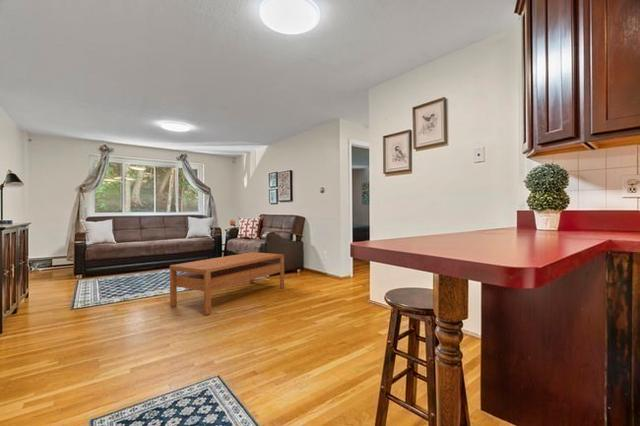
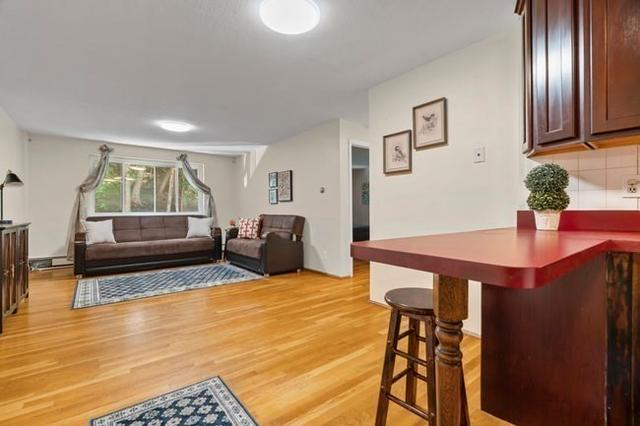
- coffee table (233, 277)
